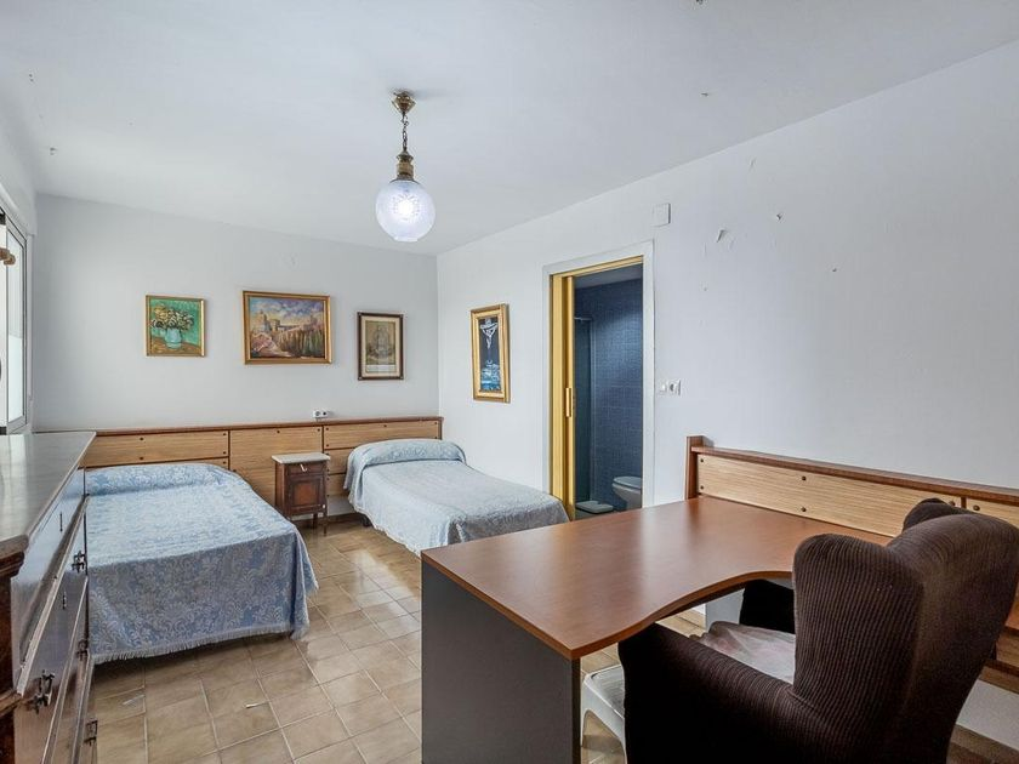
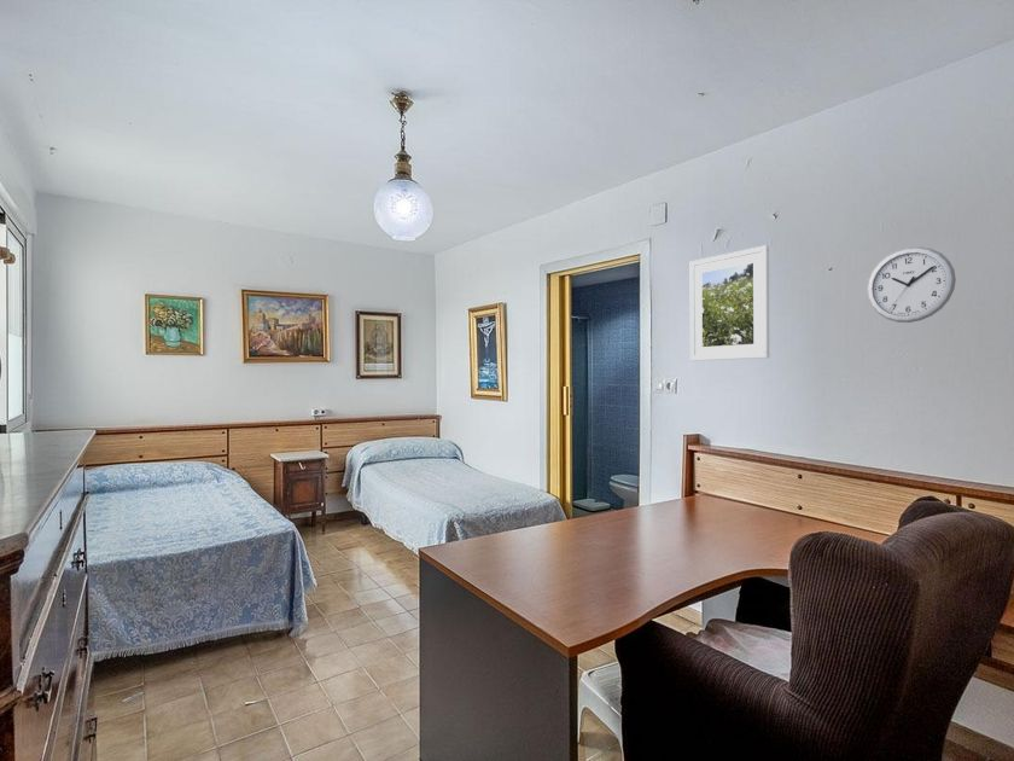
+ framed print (727, 307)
+ wall clock (908, 284)
